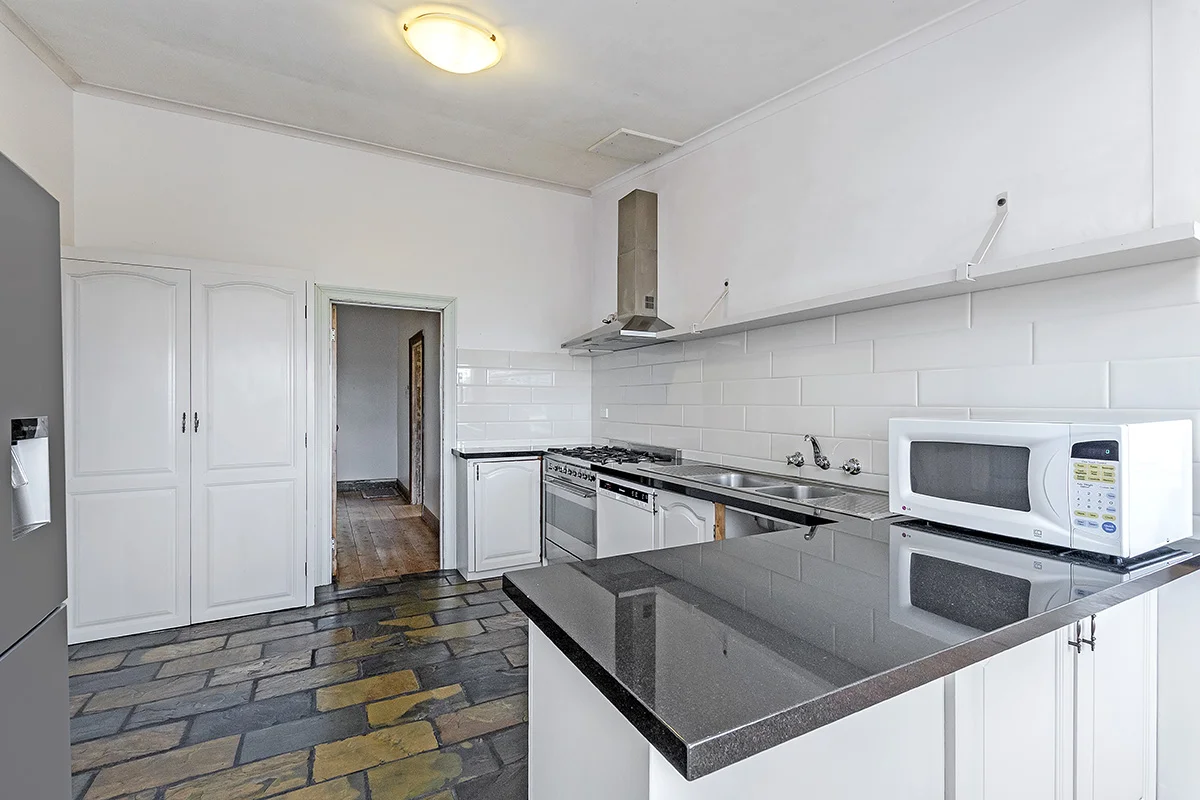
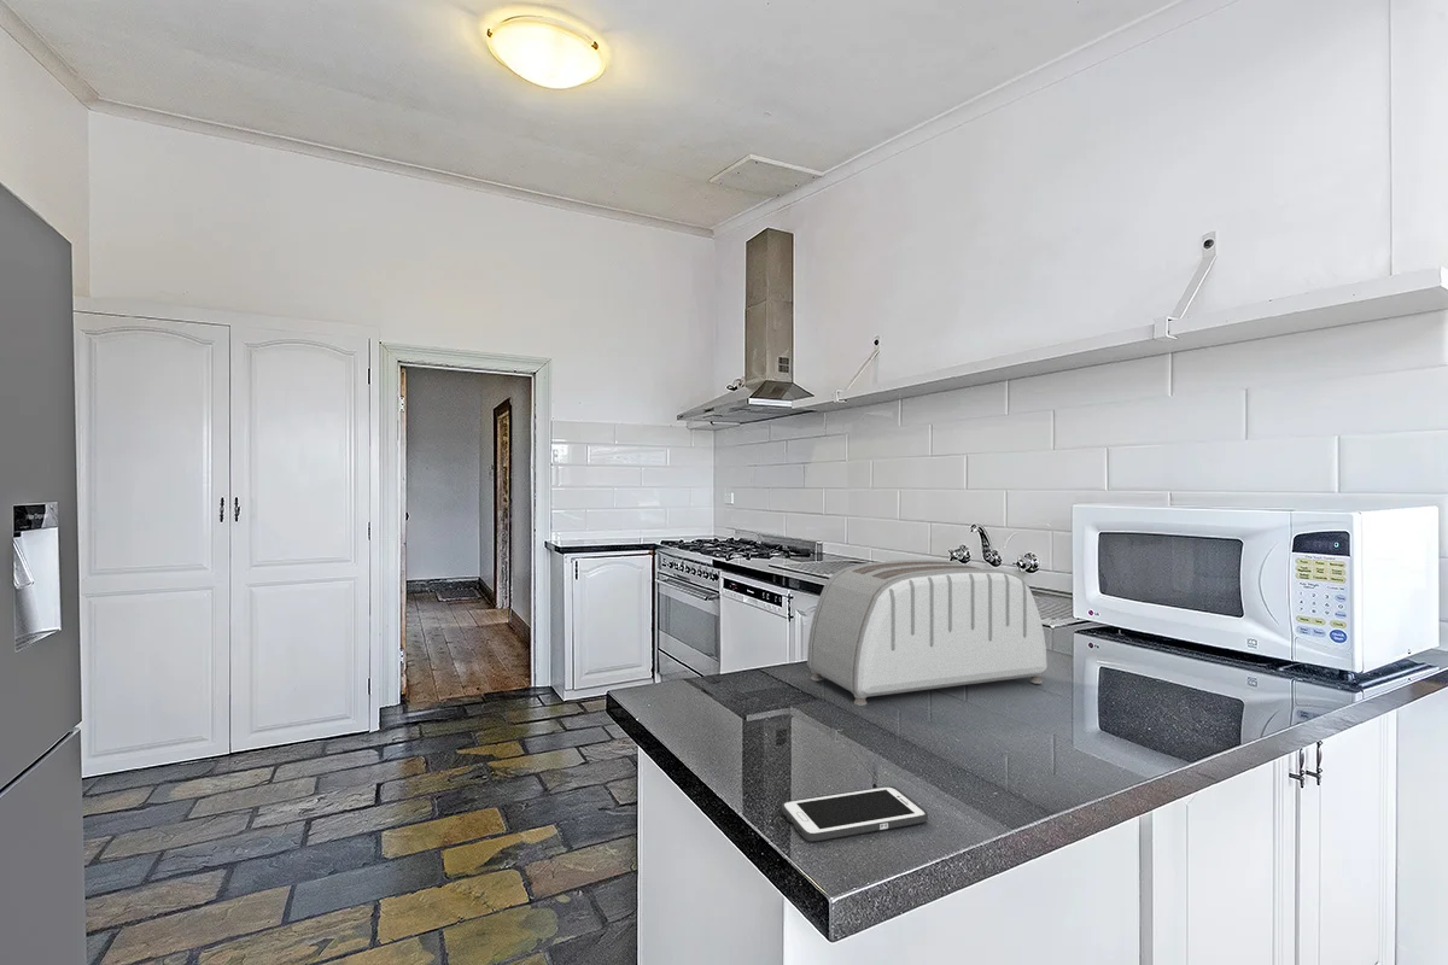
+ toaster (932, 621)
+ cell phone (853, 812)
